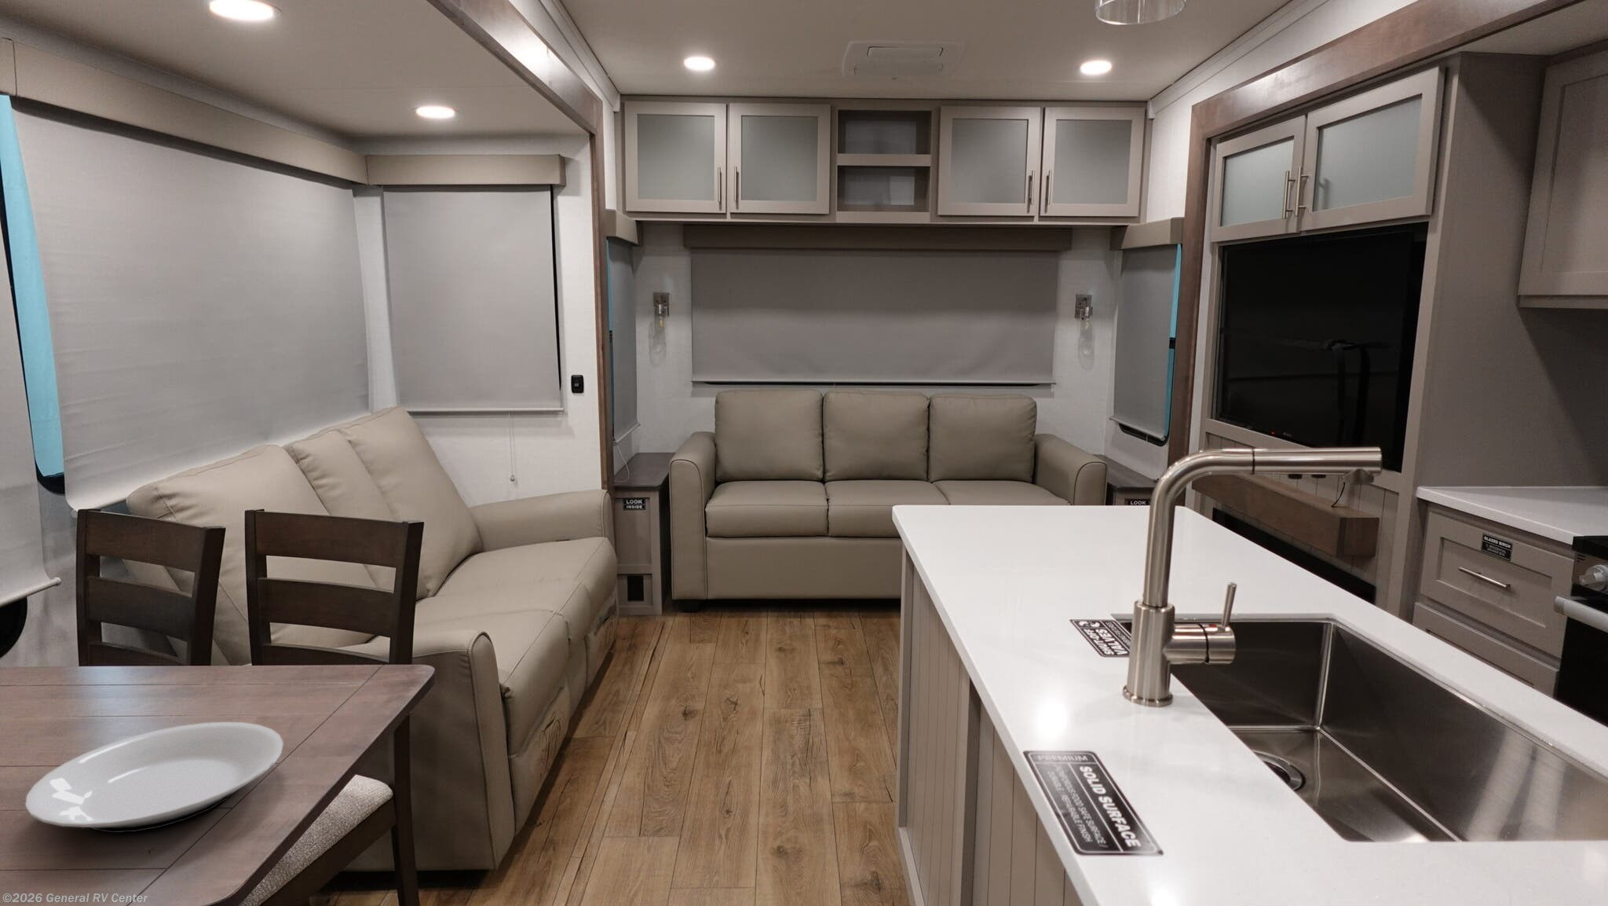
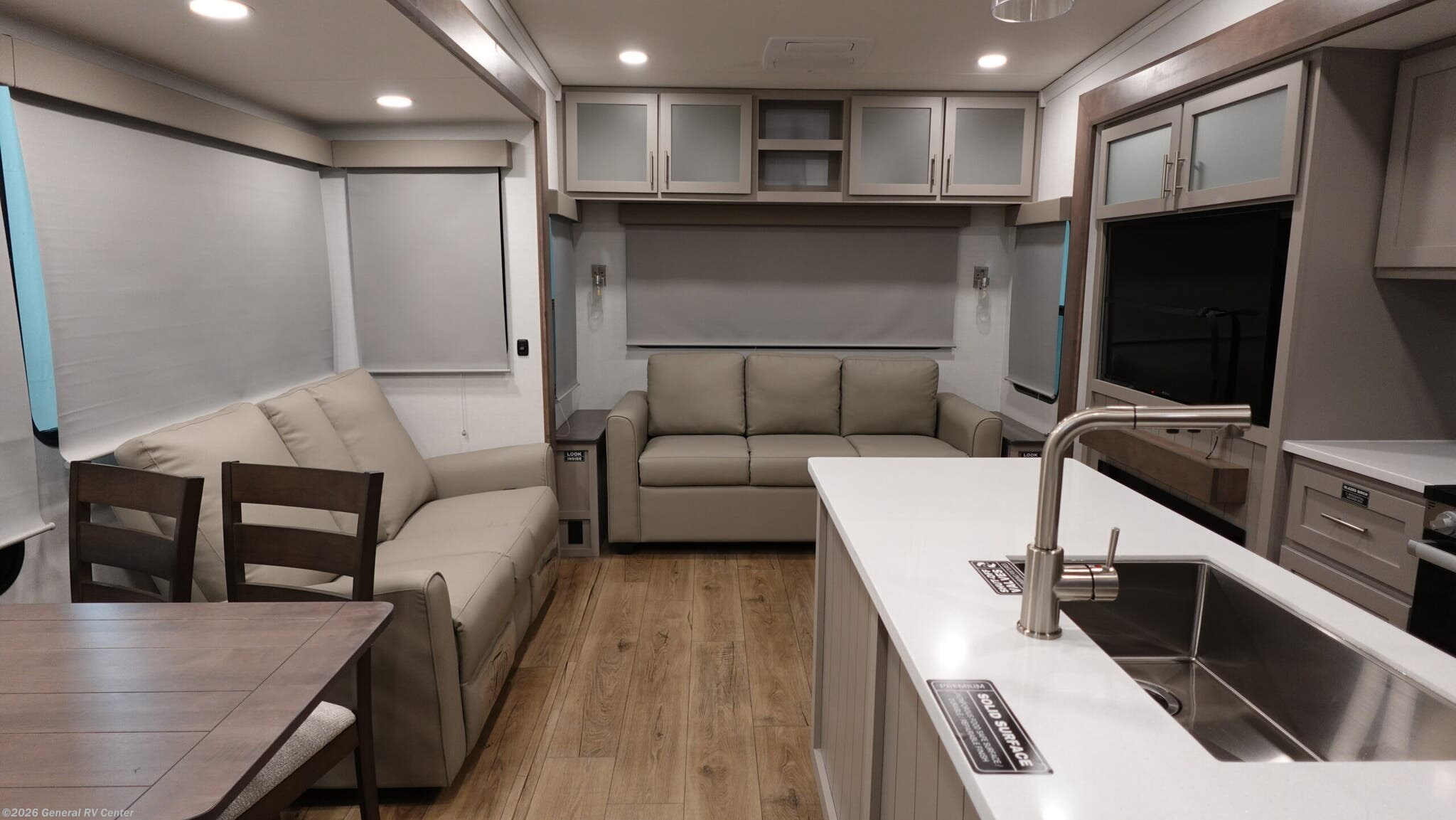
- plate (165, 782)
